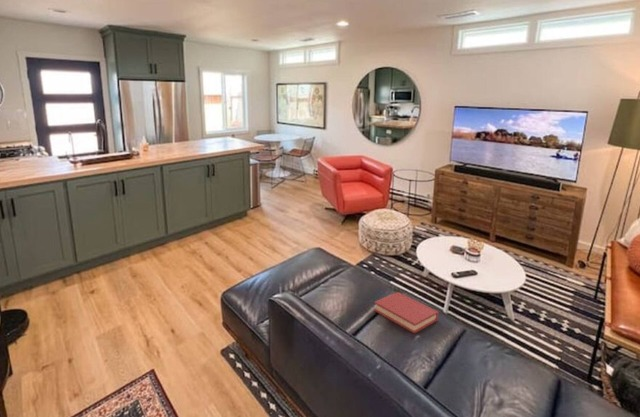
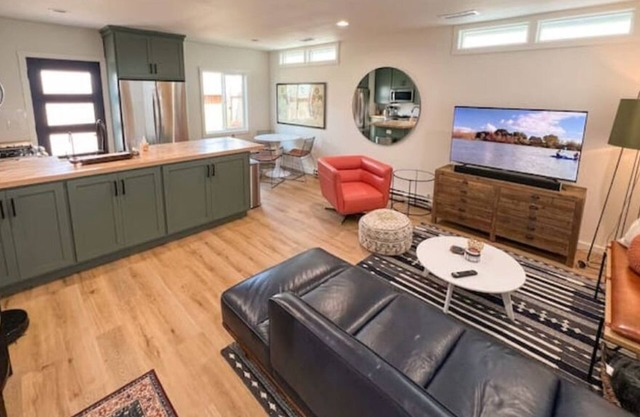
- hardback book (405, 310)
